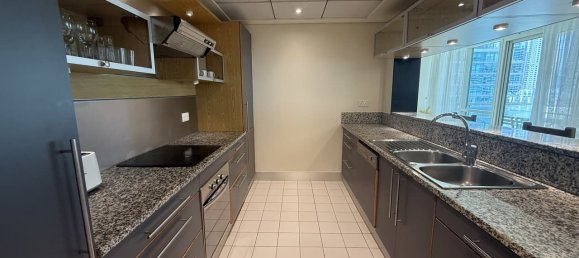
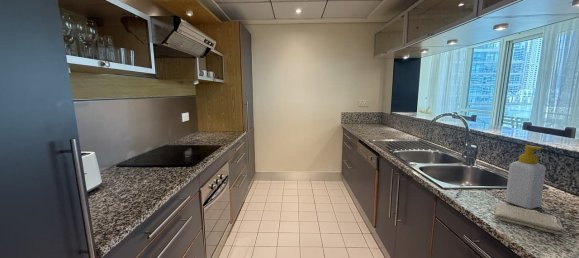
+ washcloth (526, 217)
+ soap bottle (526, 175)
